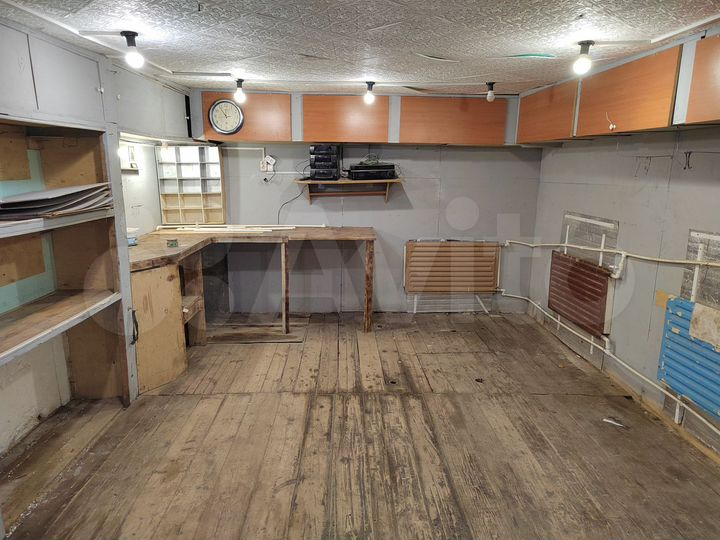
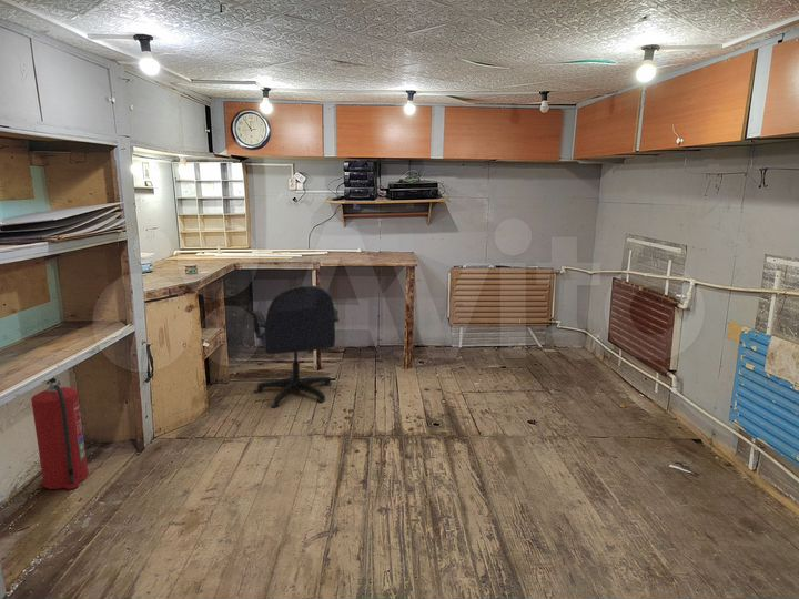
+ office chair (294, 337)
+ fire extinguisher (59, 426)
